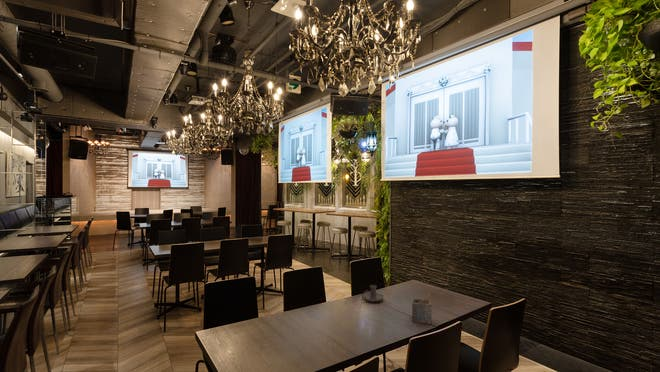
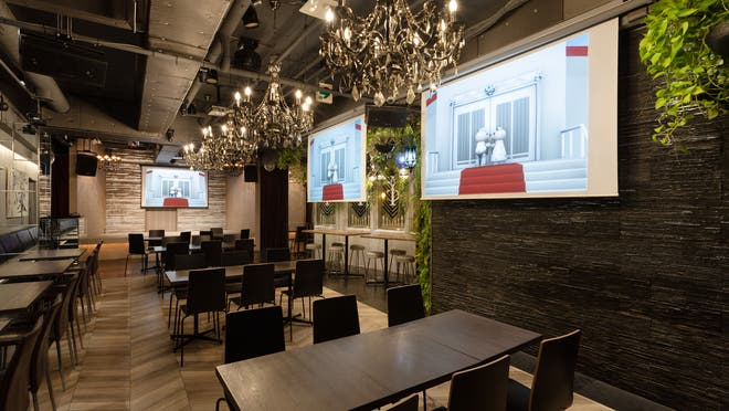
- napkin holder (421, 307)
- candle holder (371, 293)
